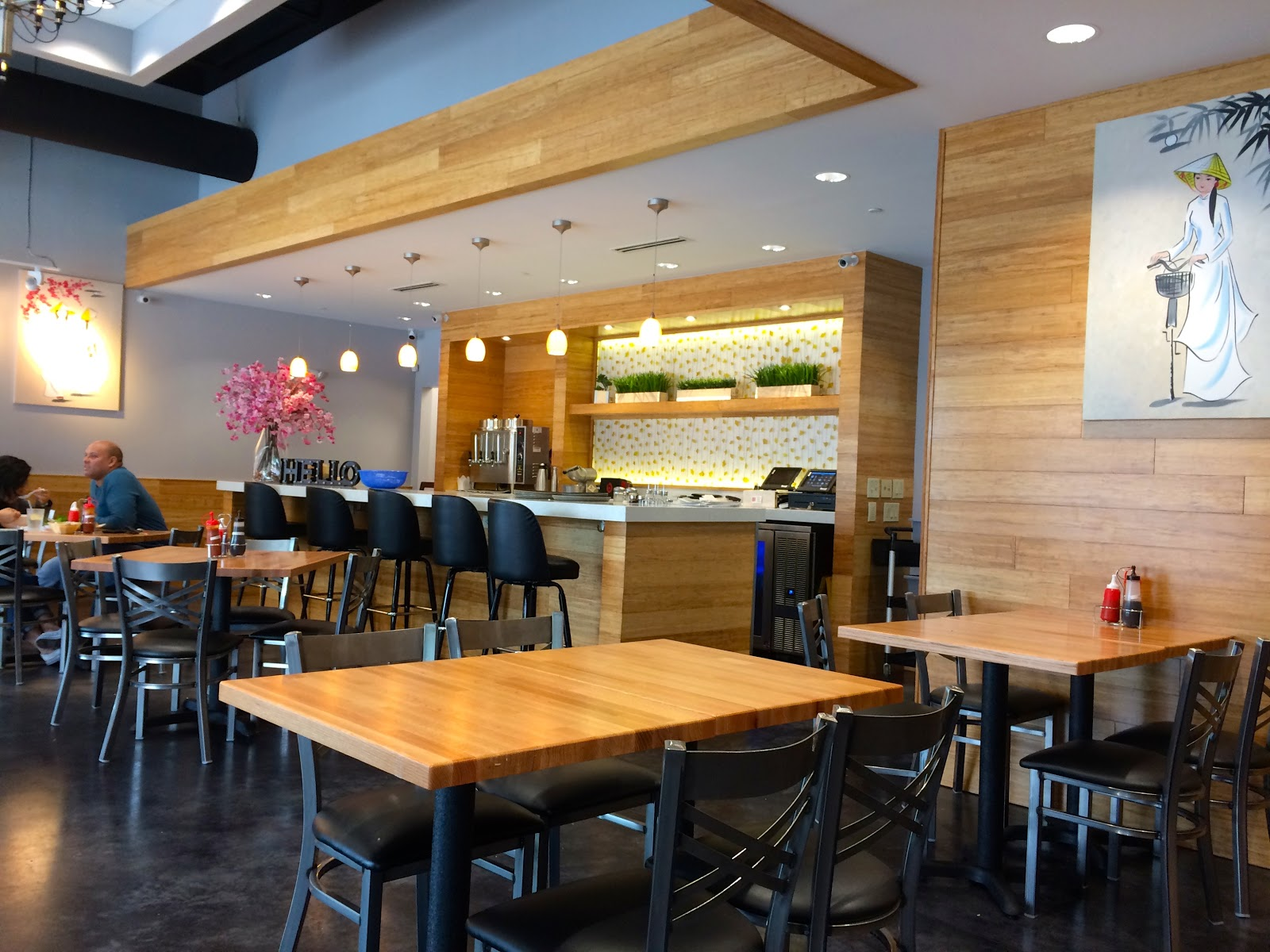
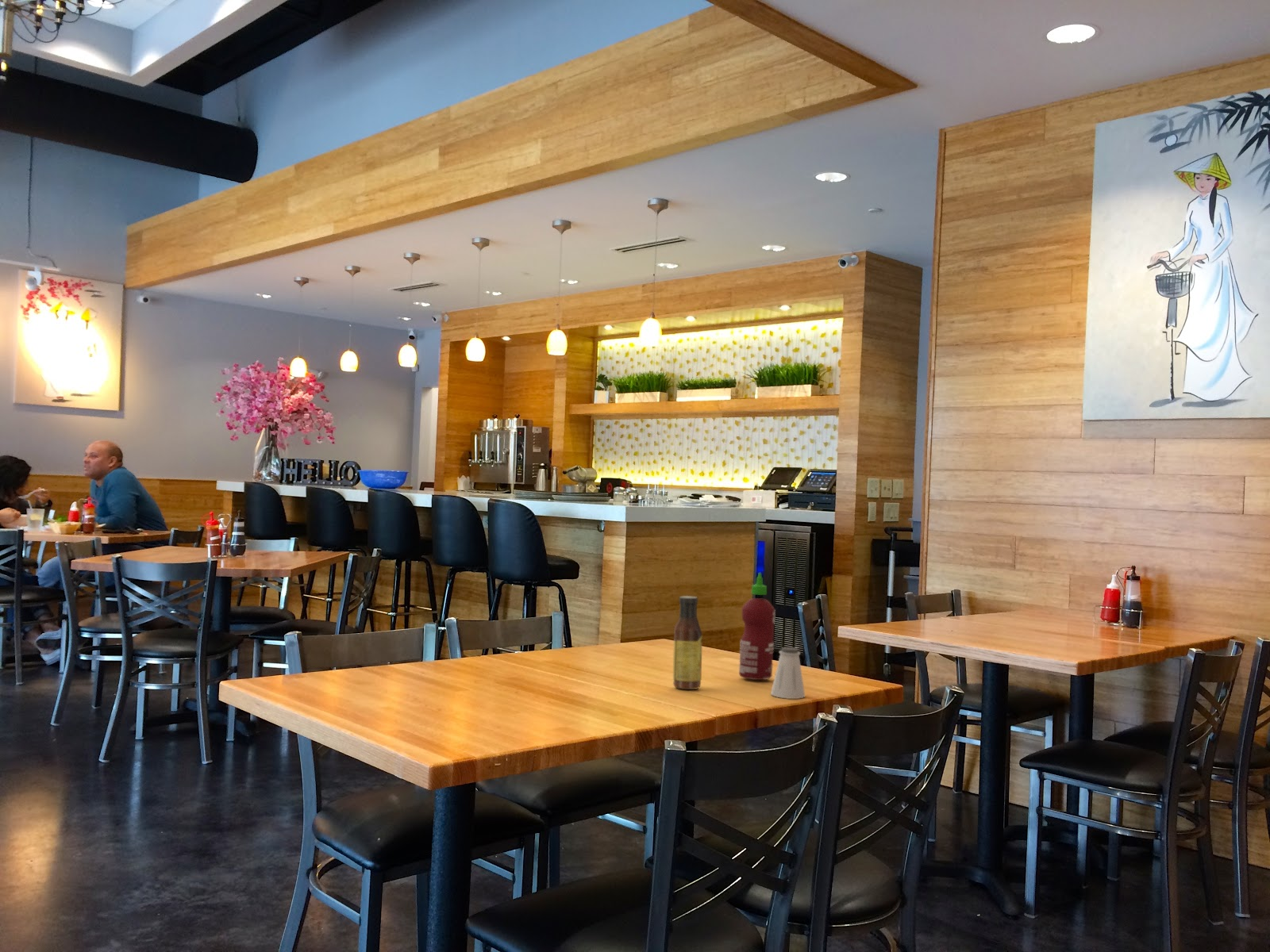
+ hot sauce (757, 625)
+ sauce bottle (688, 642)
+ saltshaker (788, 671)
